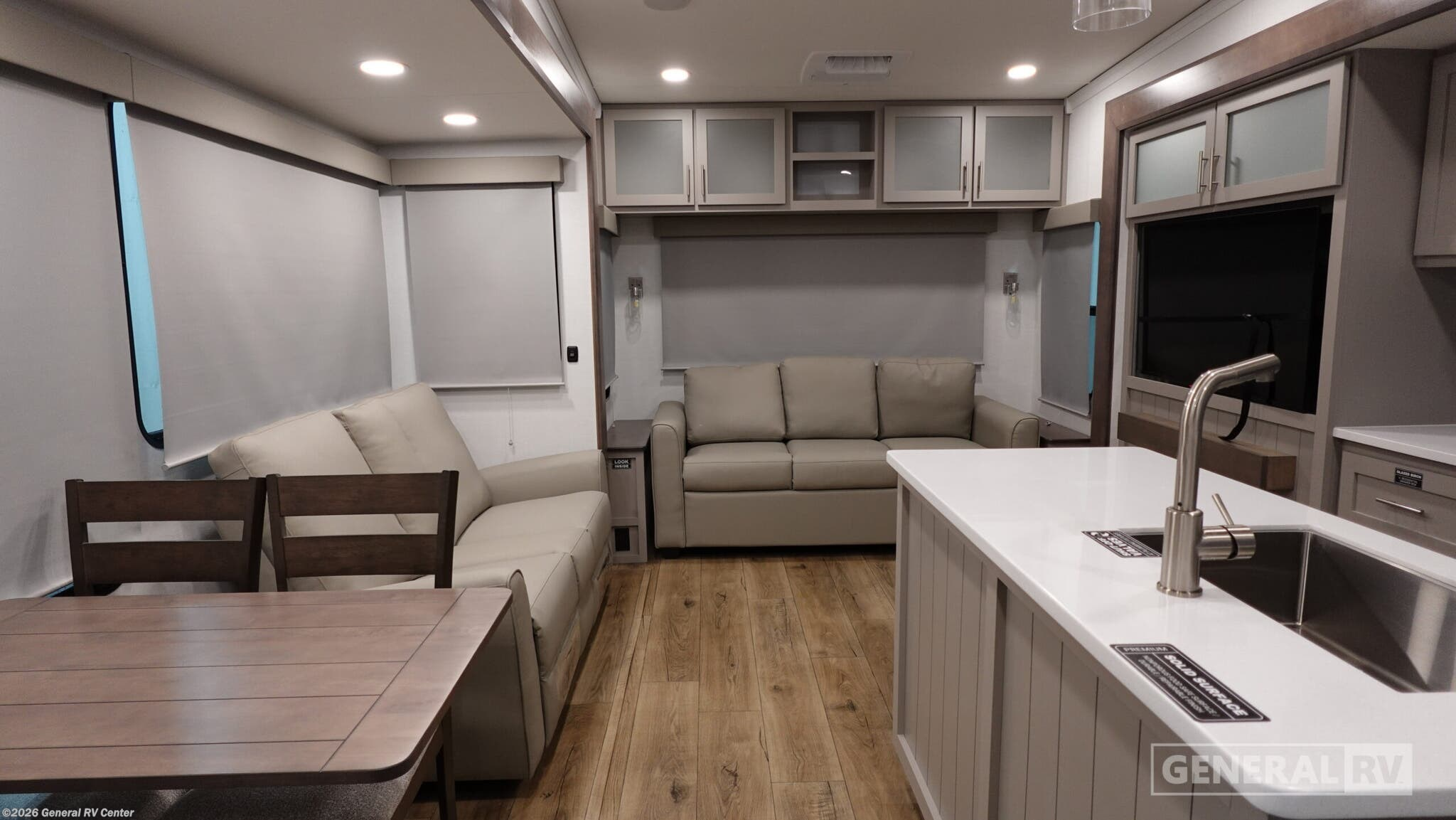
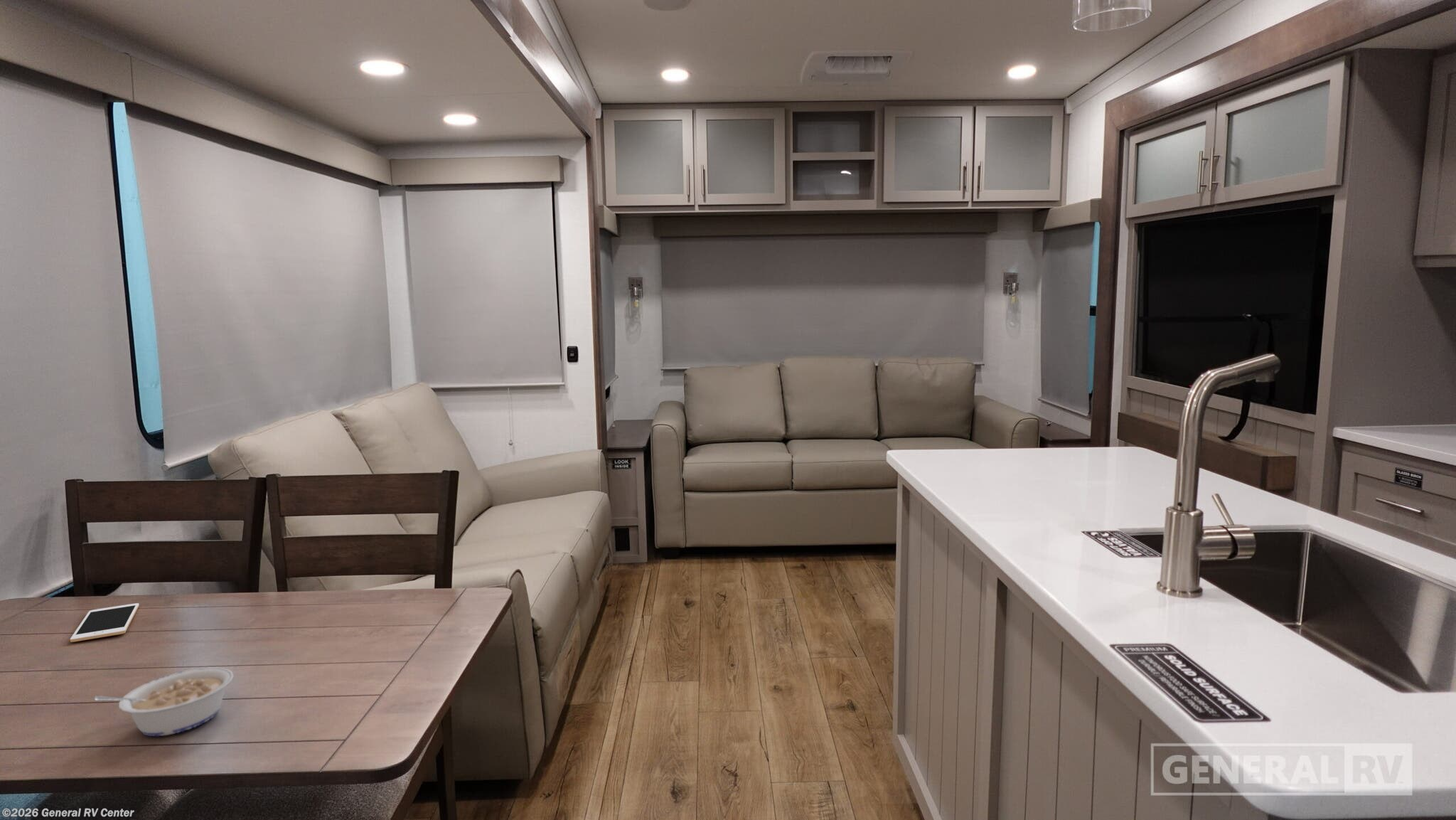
+ legume (175, 702)
+ cell phone (107, 621)
